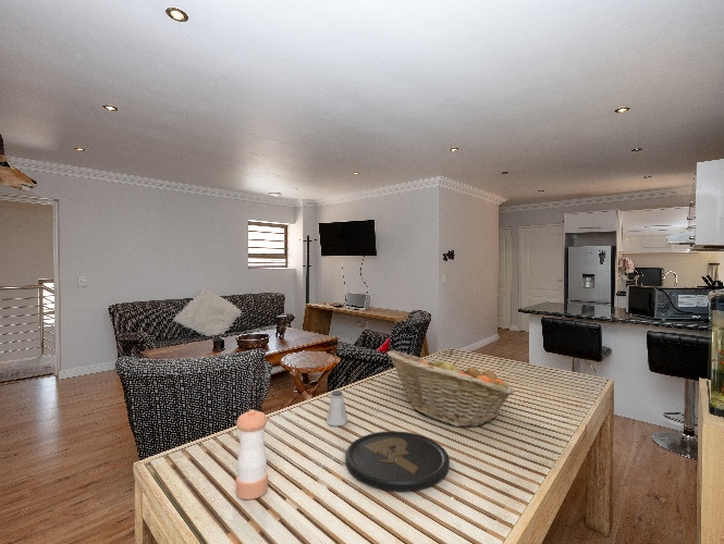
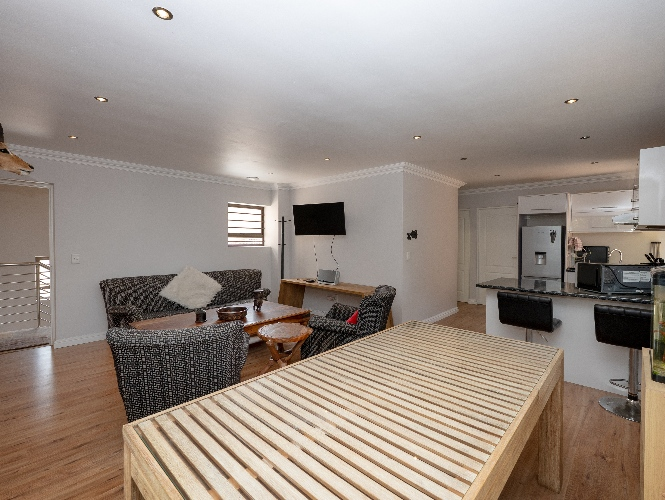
- saltshaker (336, 407)
- fruit basket (445, 380)
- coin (396, 457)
- pepper shaker (251, 449)
